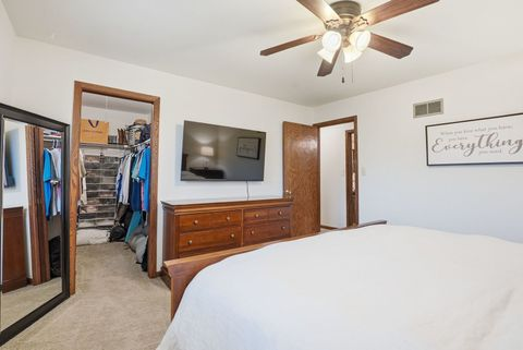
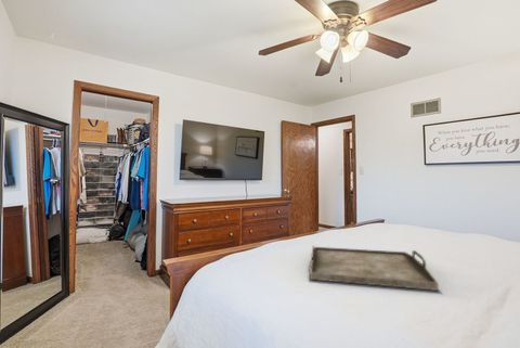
+ serving tray (363, 258)
